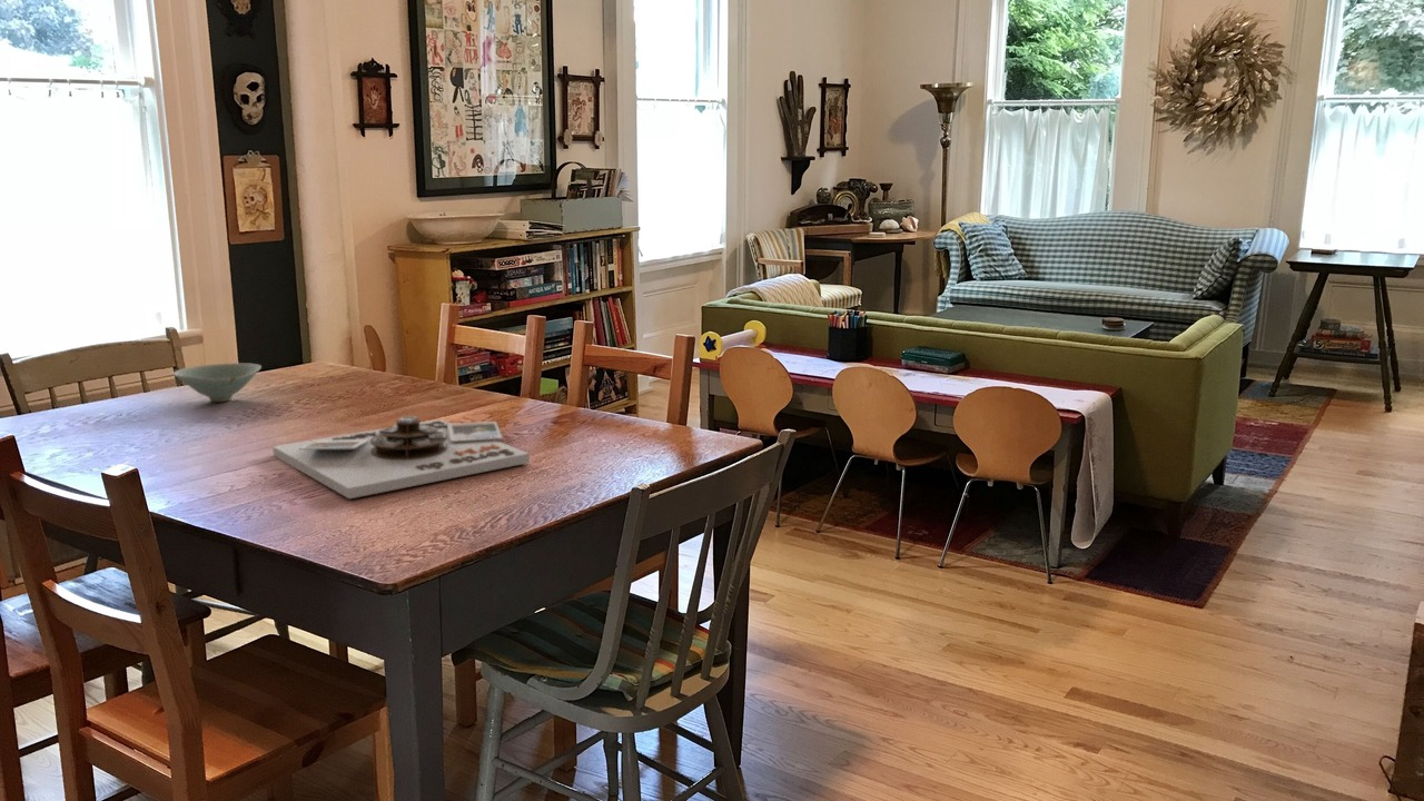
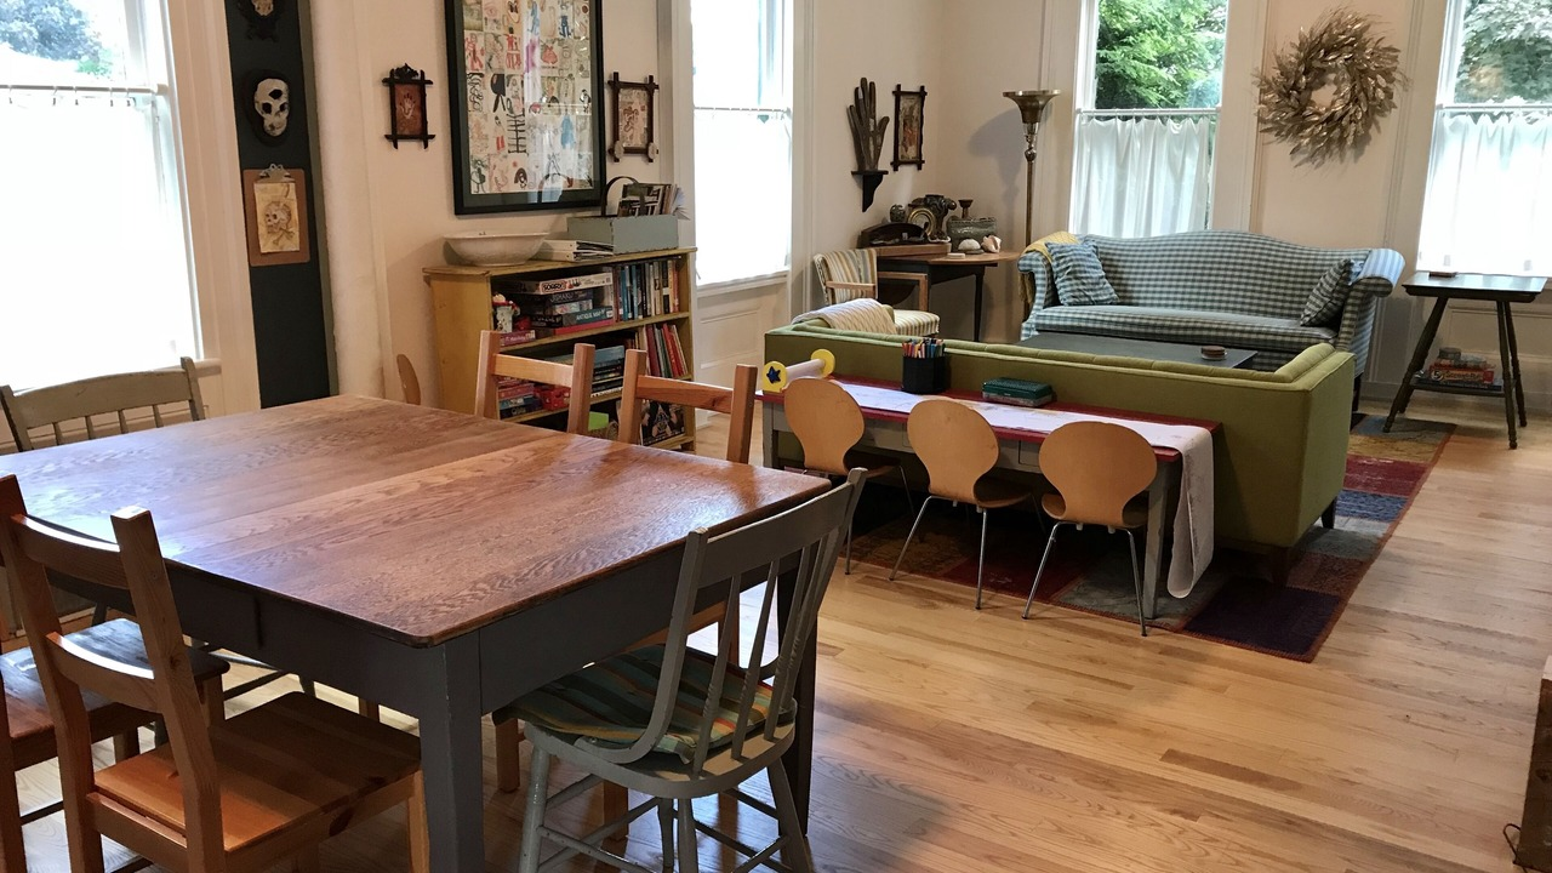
- board game (415, 435)
- bowl (219, 384)
